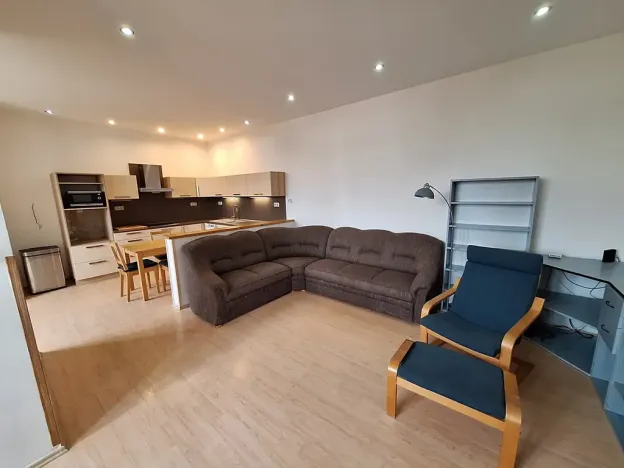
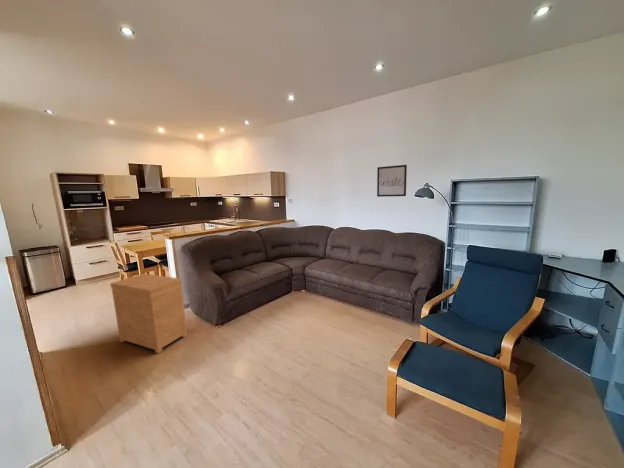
+ nightstand (152, 309)
+ wall art (391, 181)
